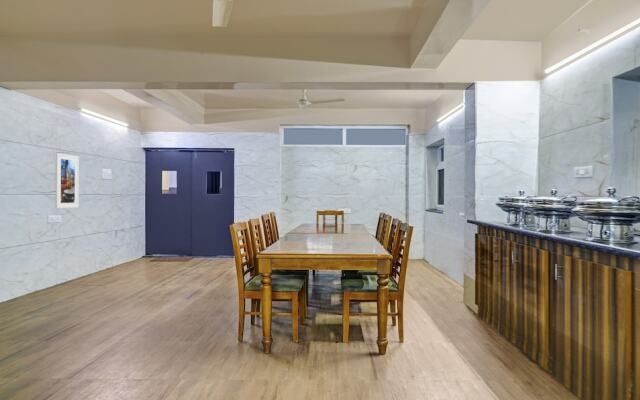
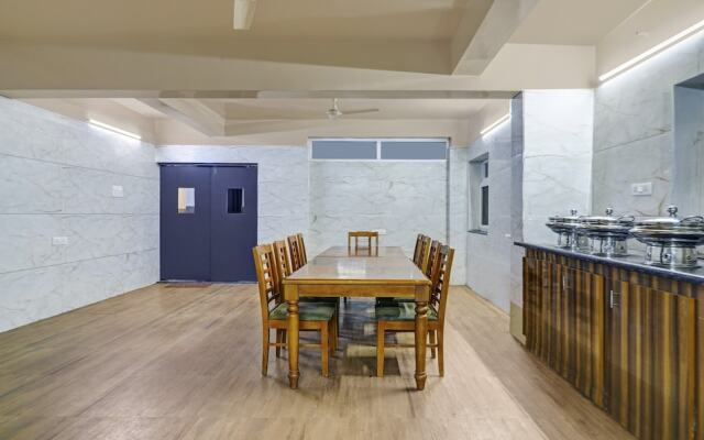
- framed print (67, 181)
